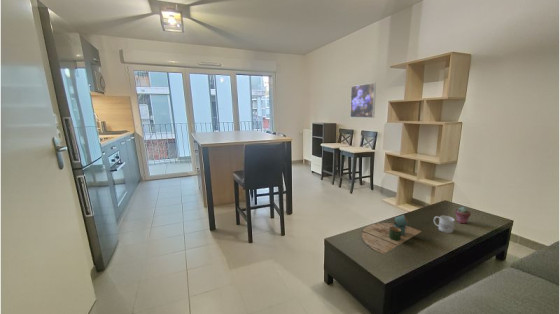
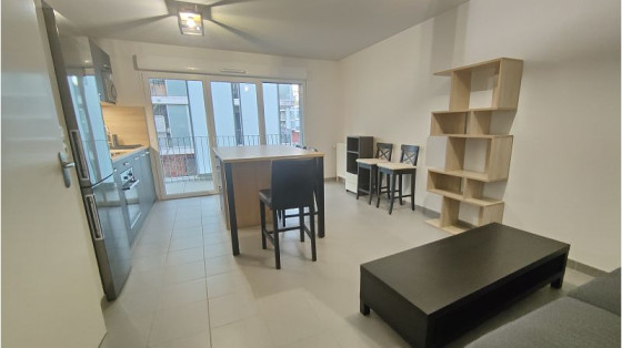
- potted succulent (462, 214)
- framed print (362, 101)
- mug (443, 223)
- decorative tray (399, 230)
